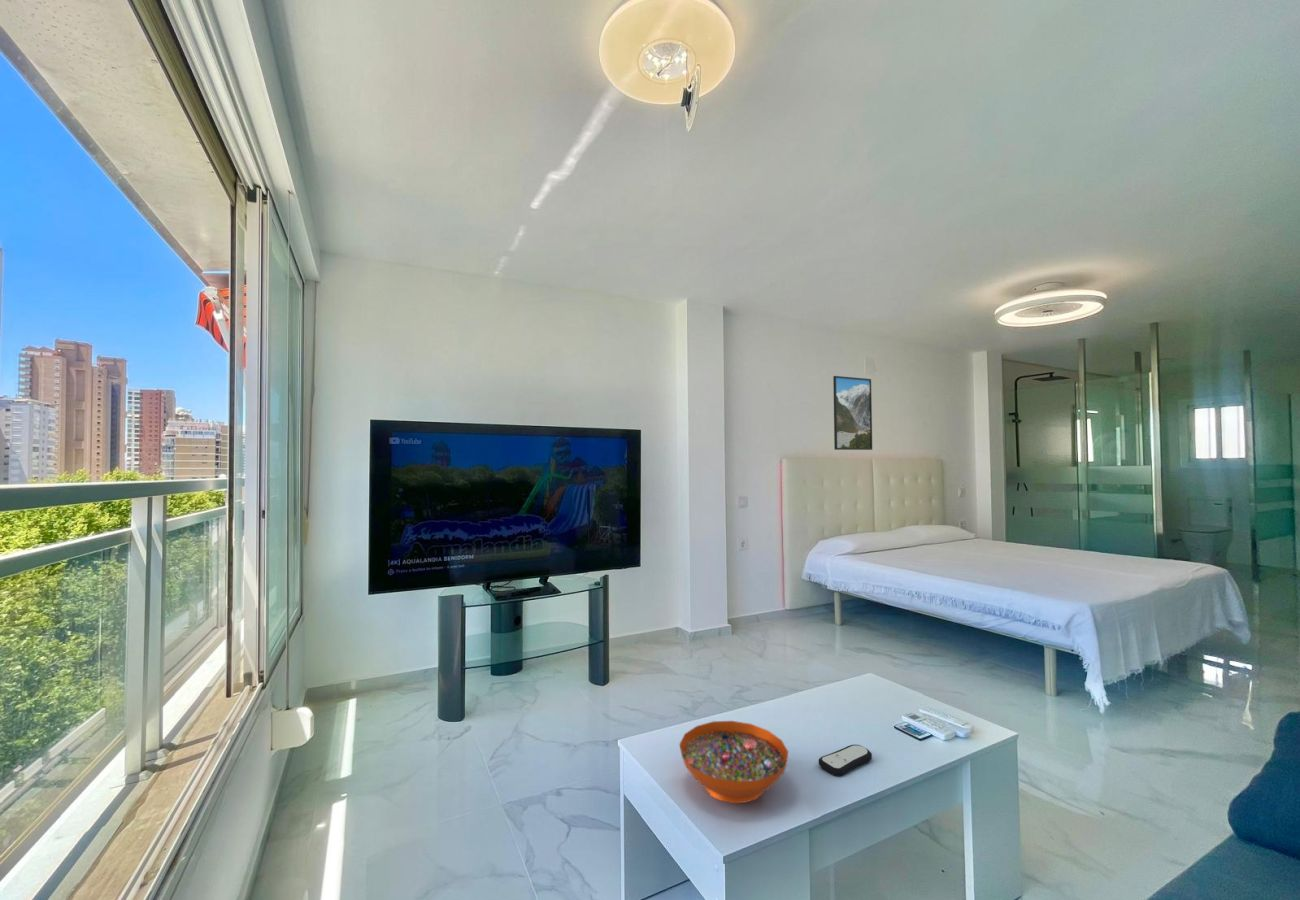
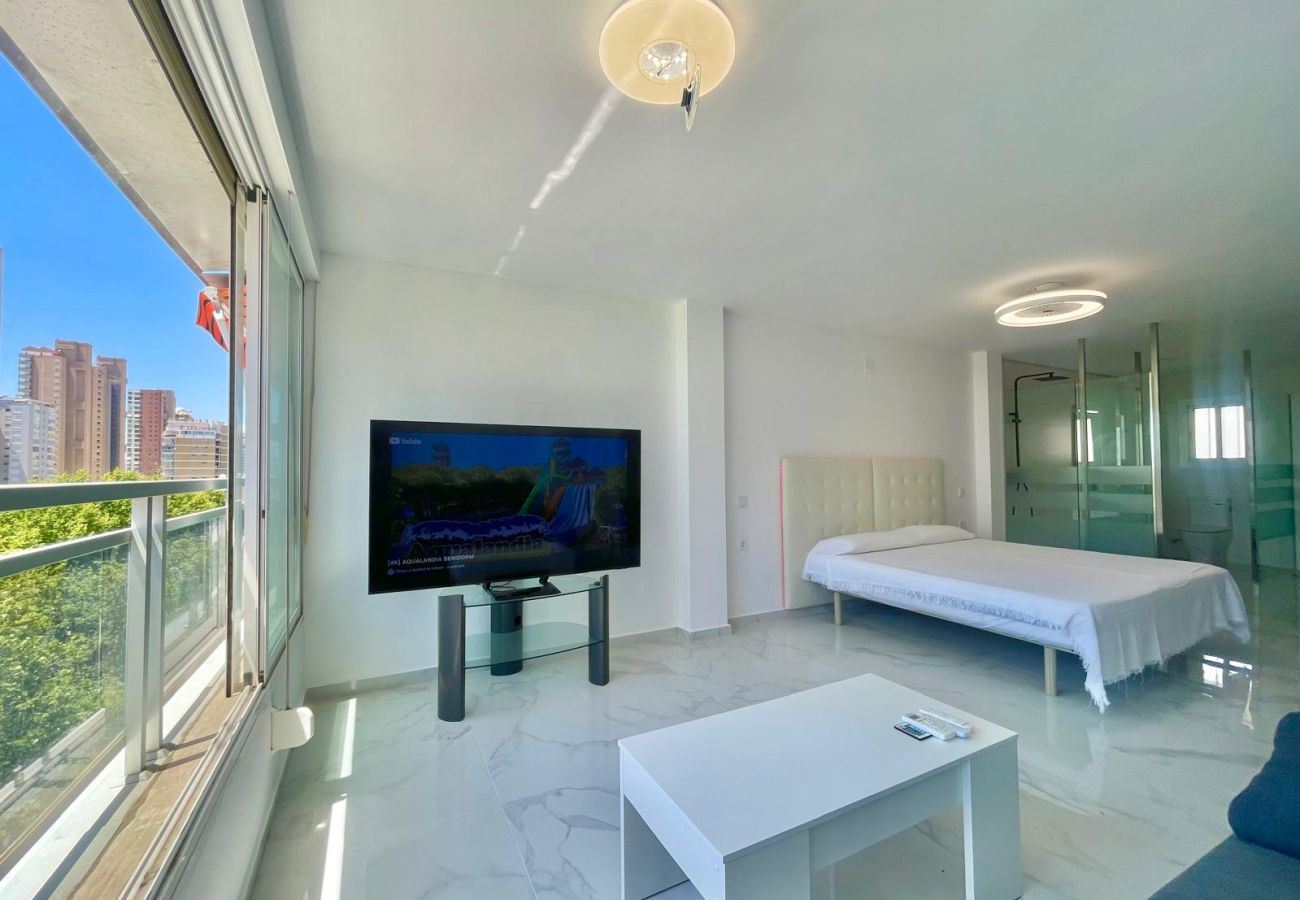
- remote control (846, 758)
- decorative bowl (733, 765)
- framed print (853, 413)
